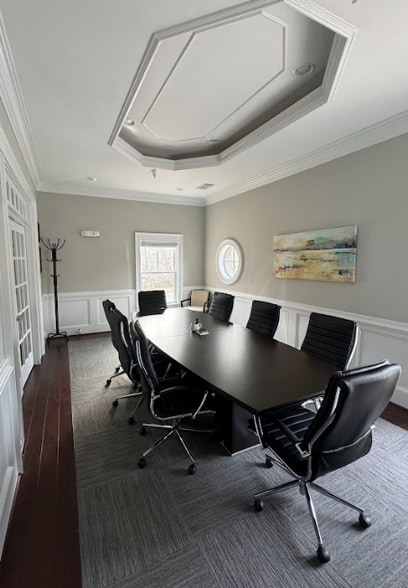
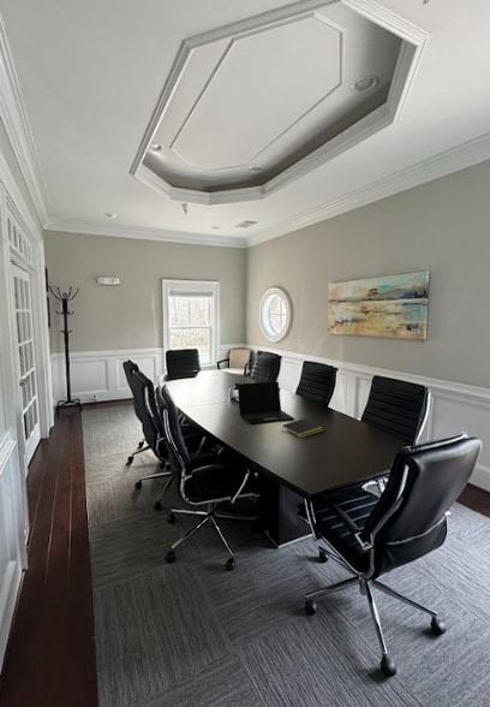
+ laptop (264, 400)
+ notepad (303, 427)
